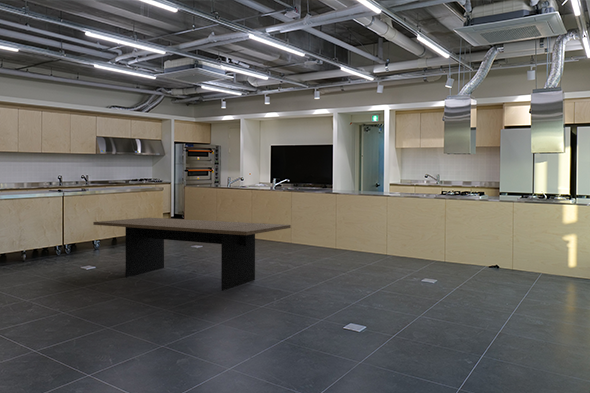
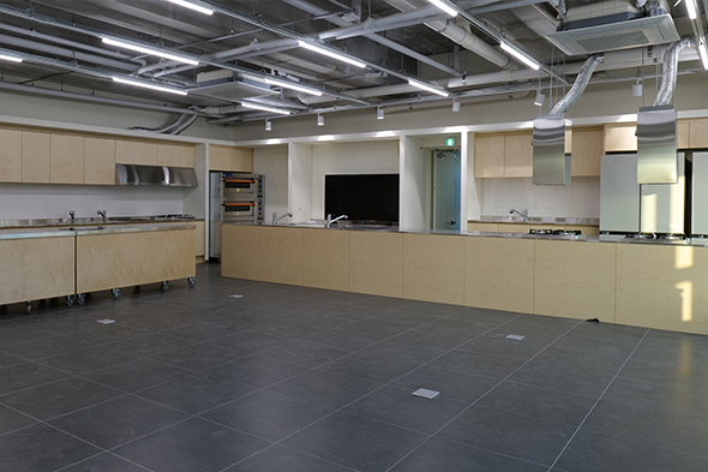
- dining table (189, 241)
